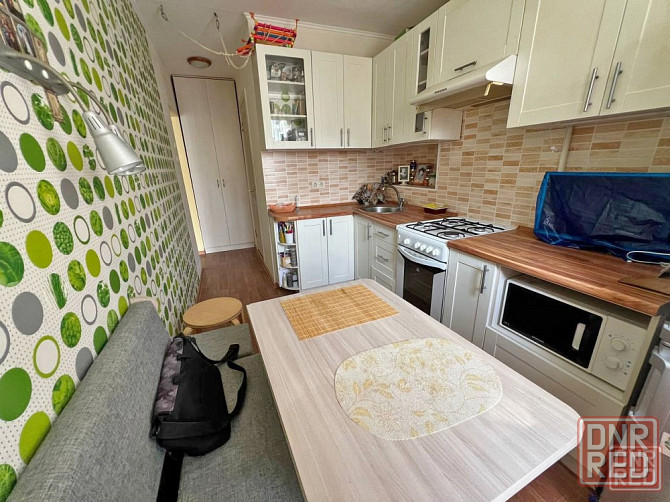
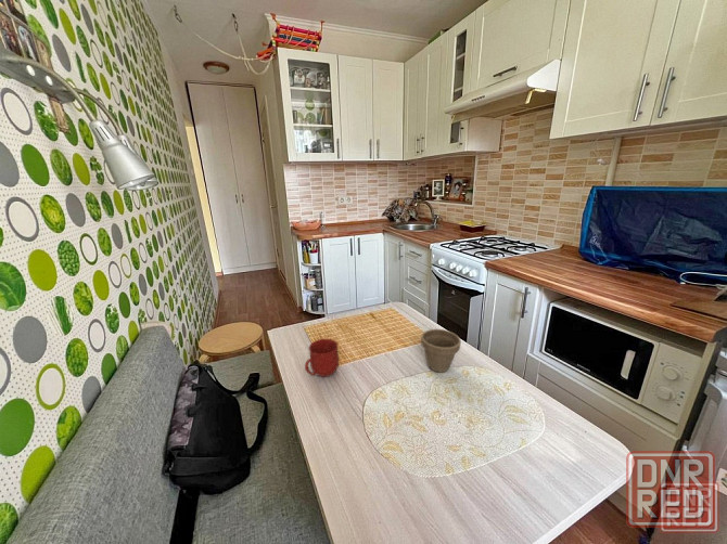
+ flower pot (439, 351)
+ mug (320, 361)
